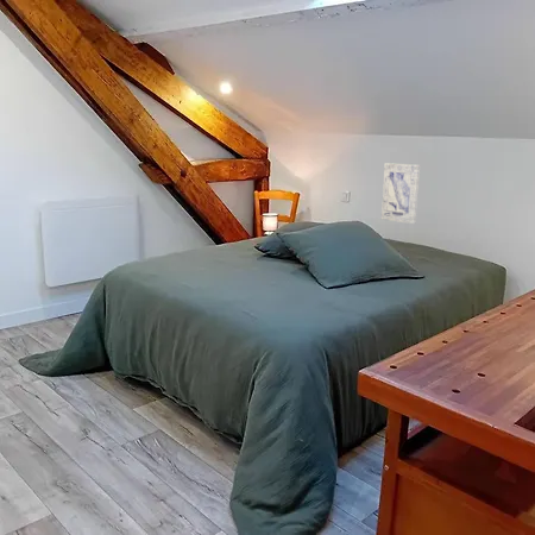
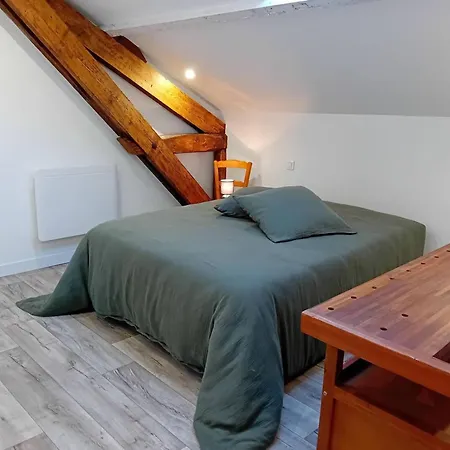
- wall art (399, 193)
